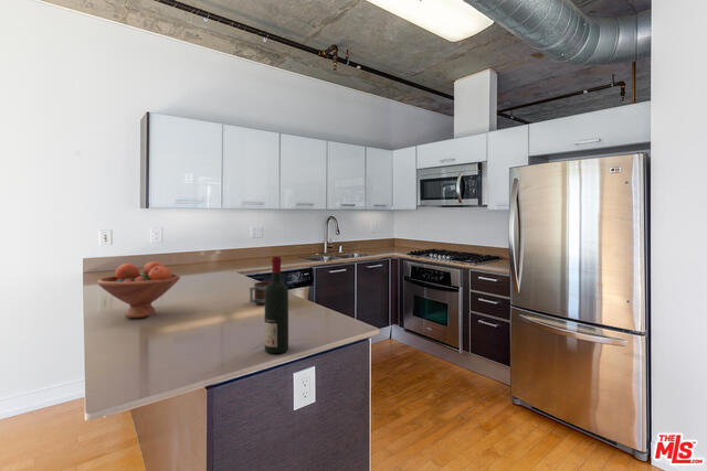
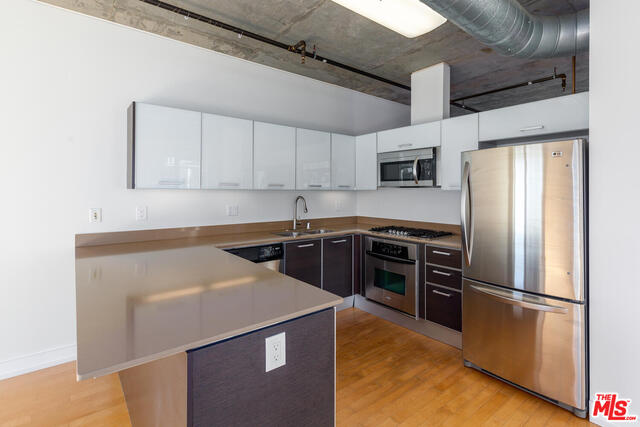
- fruit bowl (140, 289)
- mug (261, 293)
- alcohol (276, 302)
